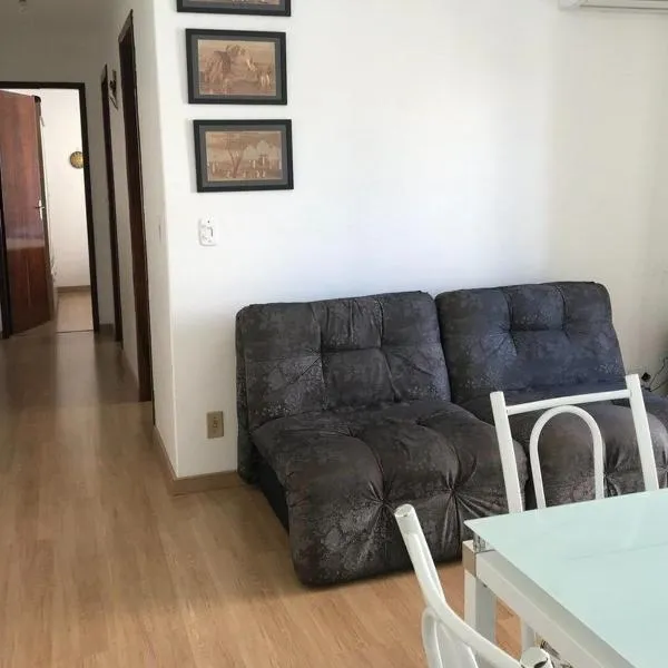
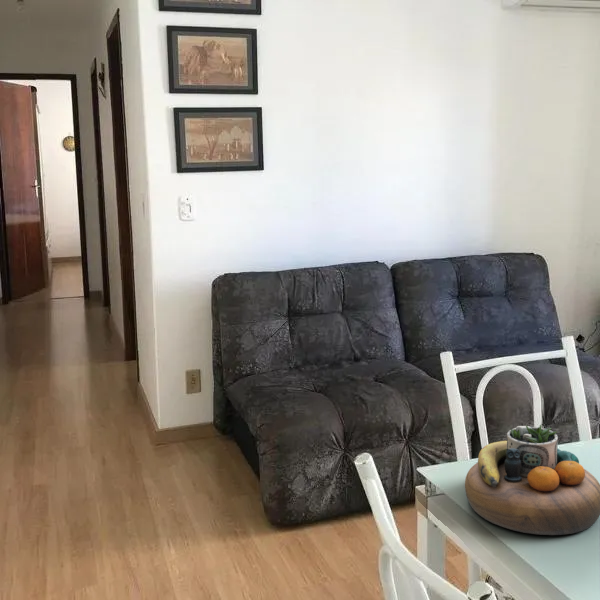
+ decorative bowl (533, 466)
